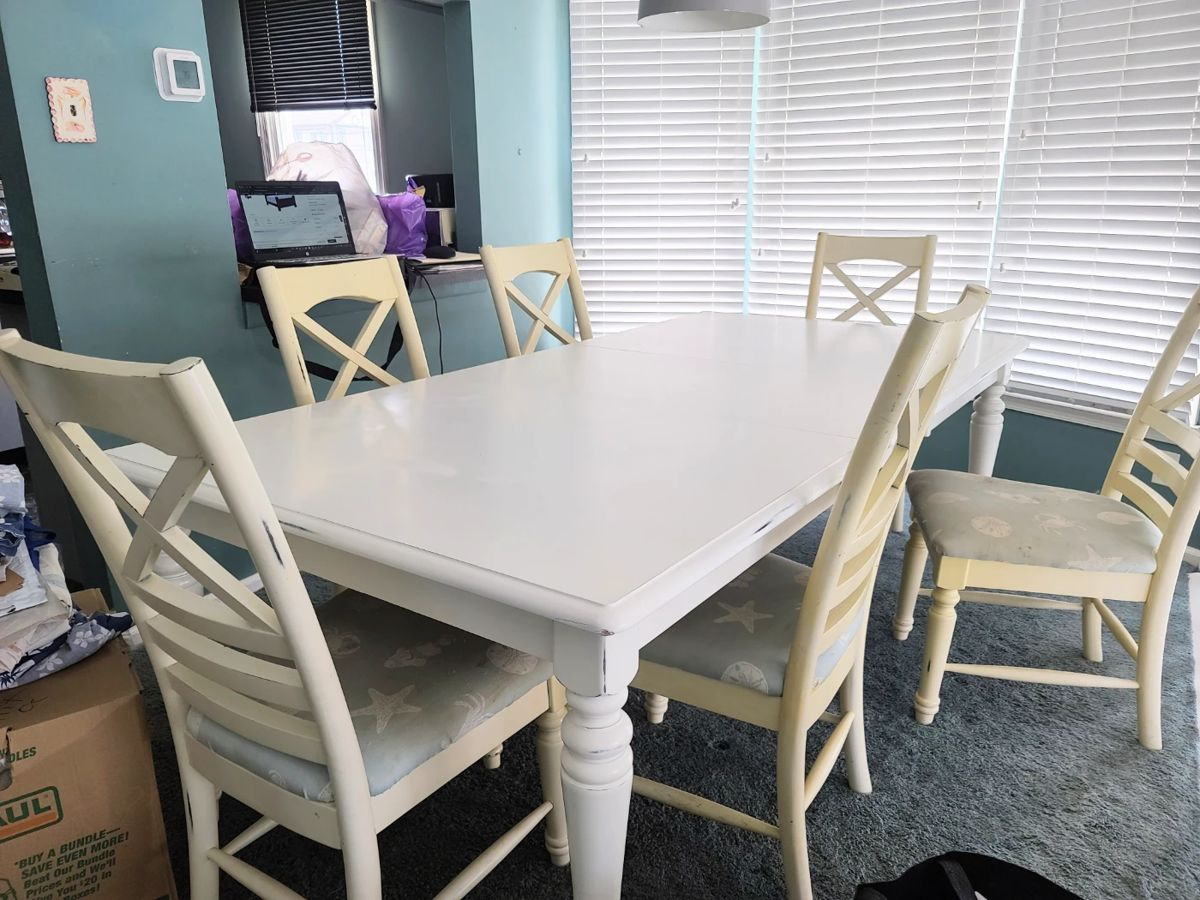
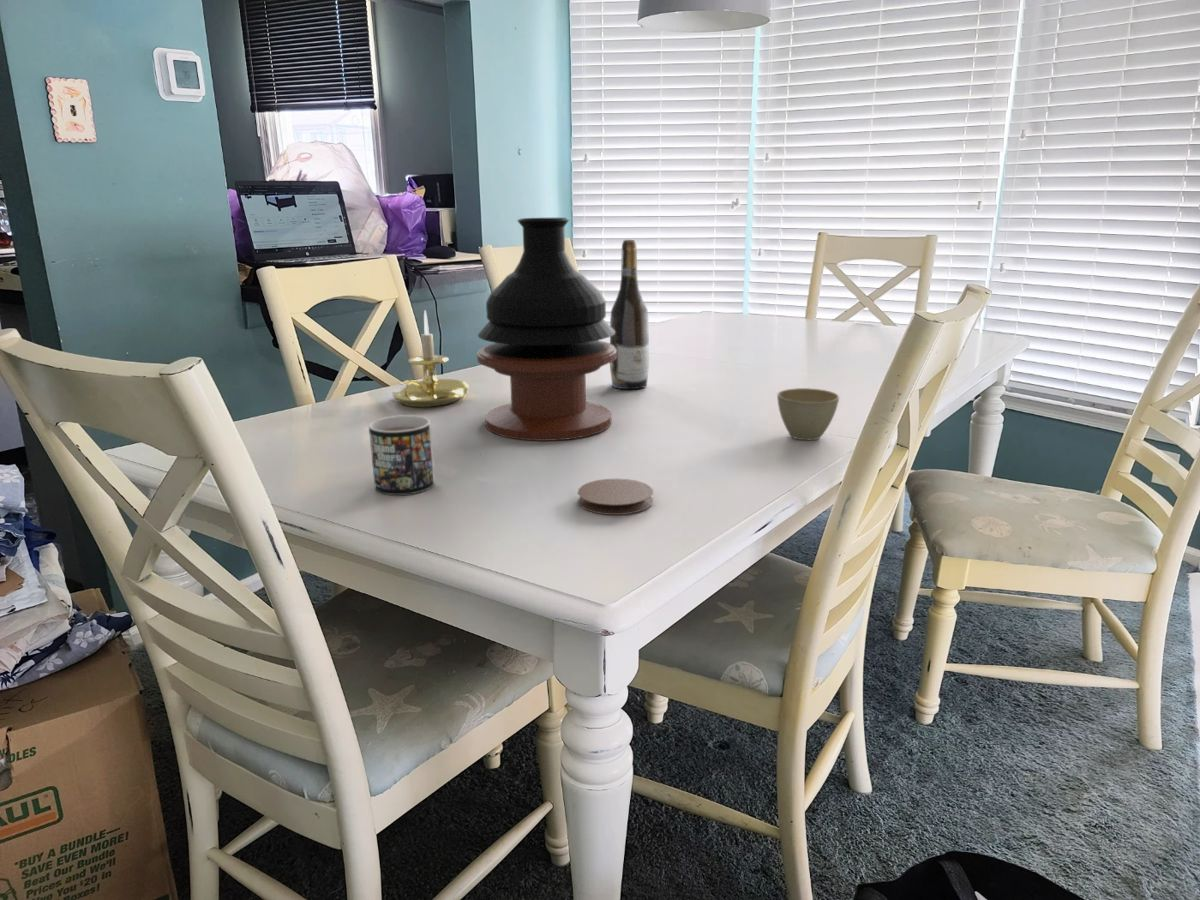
+ candle holder (425, 356)
+ mug (408, 450)
+ wine bottle (629, 314)
+ coaster (615, 495)
+ vase (546, 324)
+ flower pot (806, 415)
